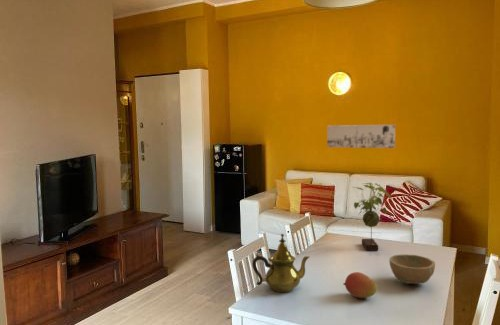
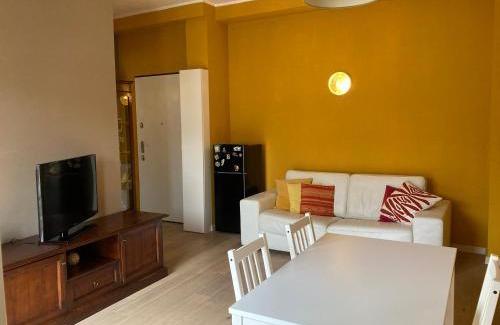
- teapot (281, 261)
- bowl (411, 271)
- plant (370, 213)
- wall art (359, 136)
- fruit (359, 285)
